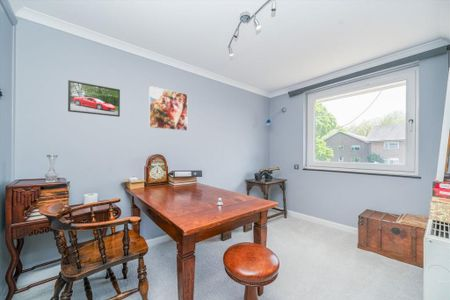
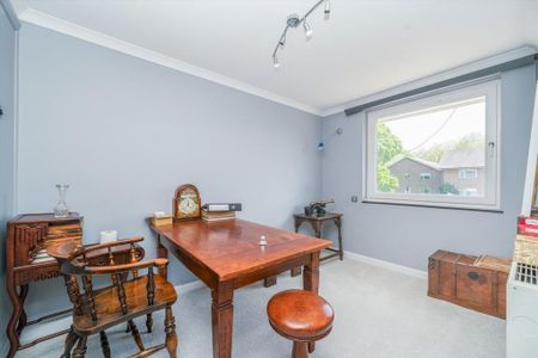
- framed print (169, 110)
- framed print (95, 99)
